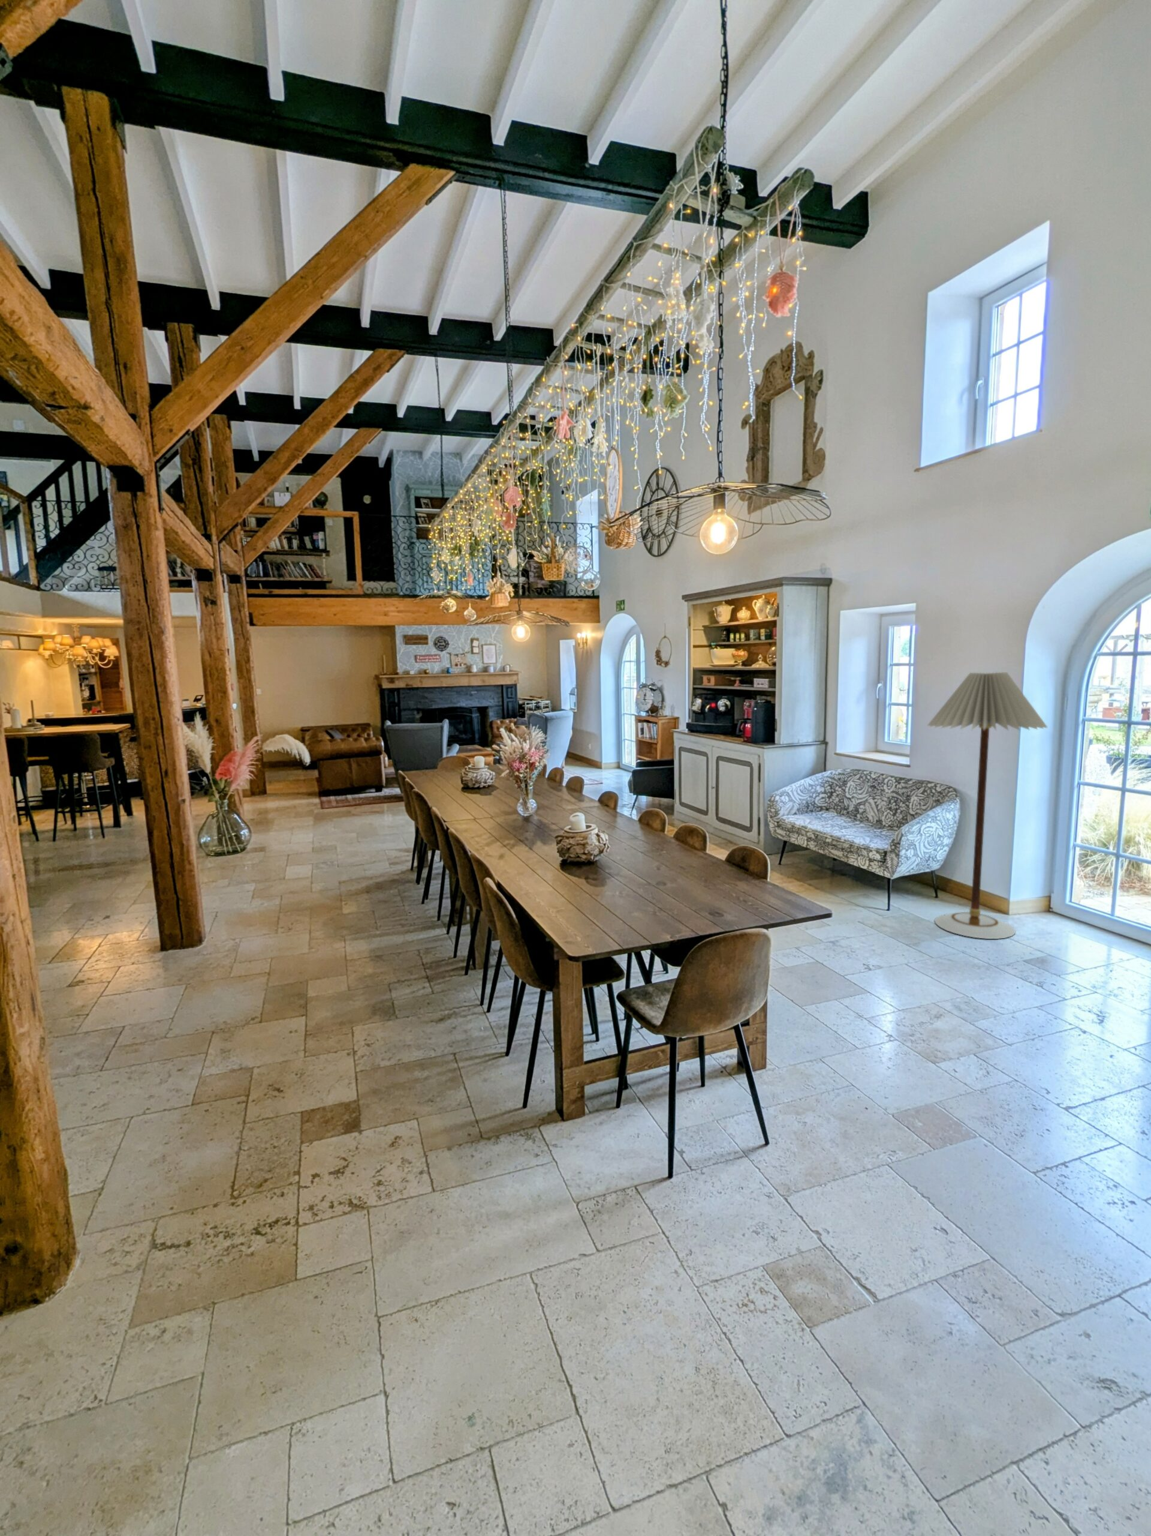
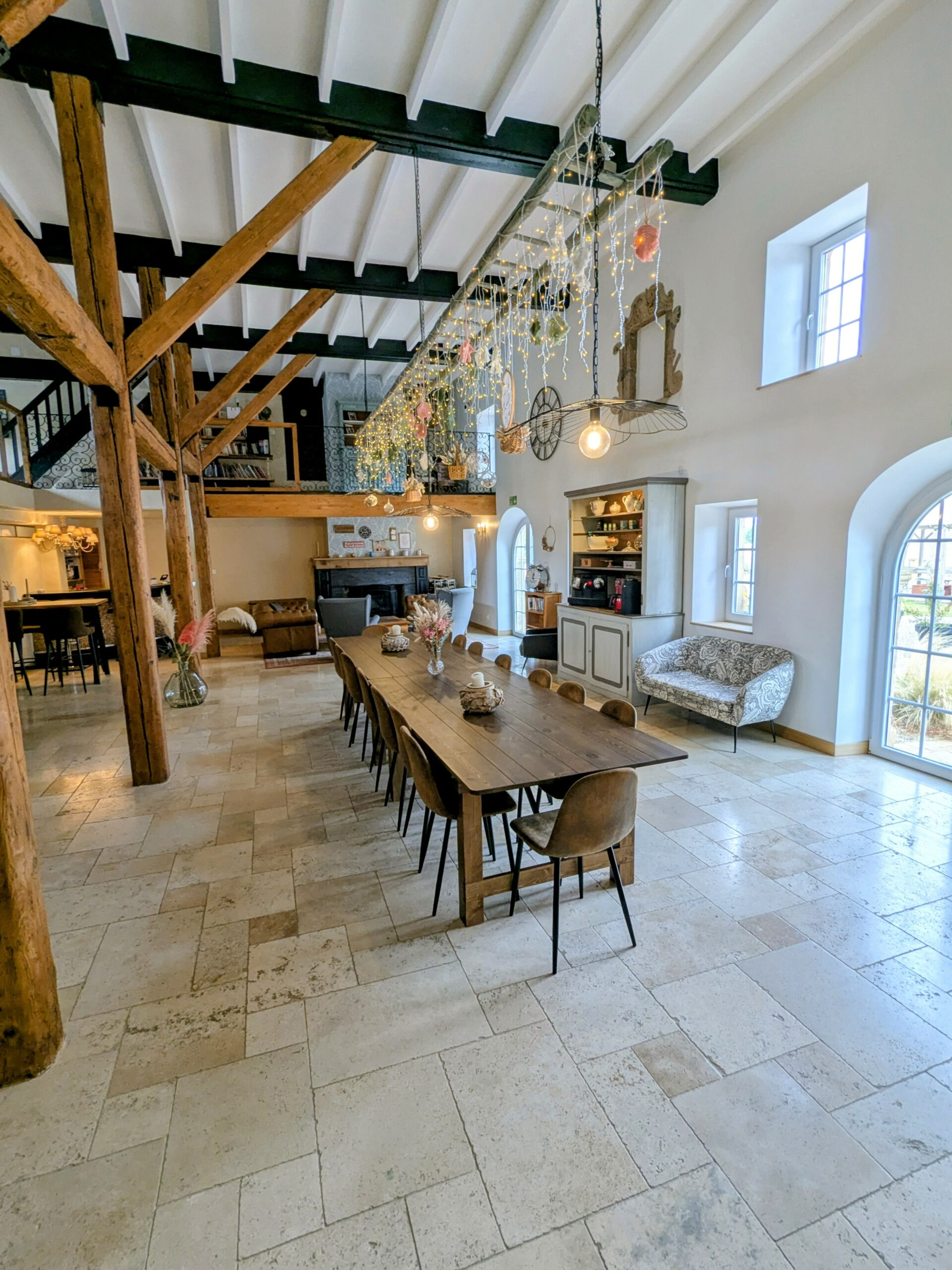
- floor lamp (981, 802)
